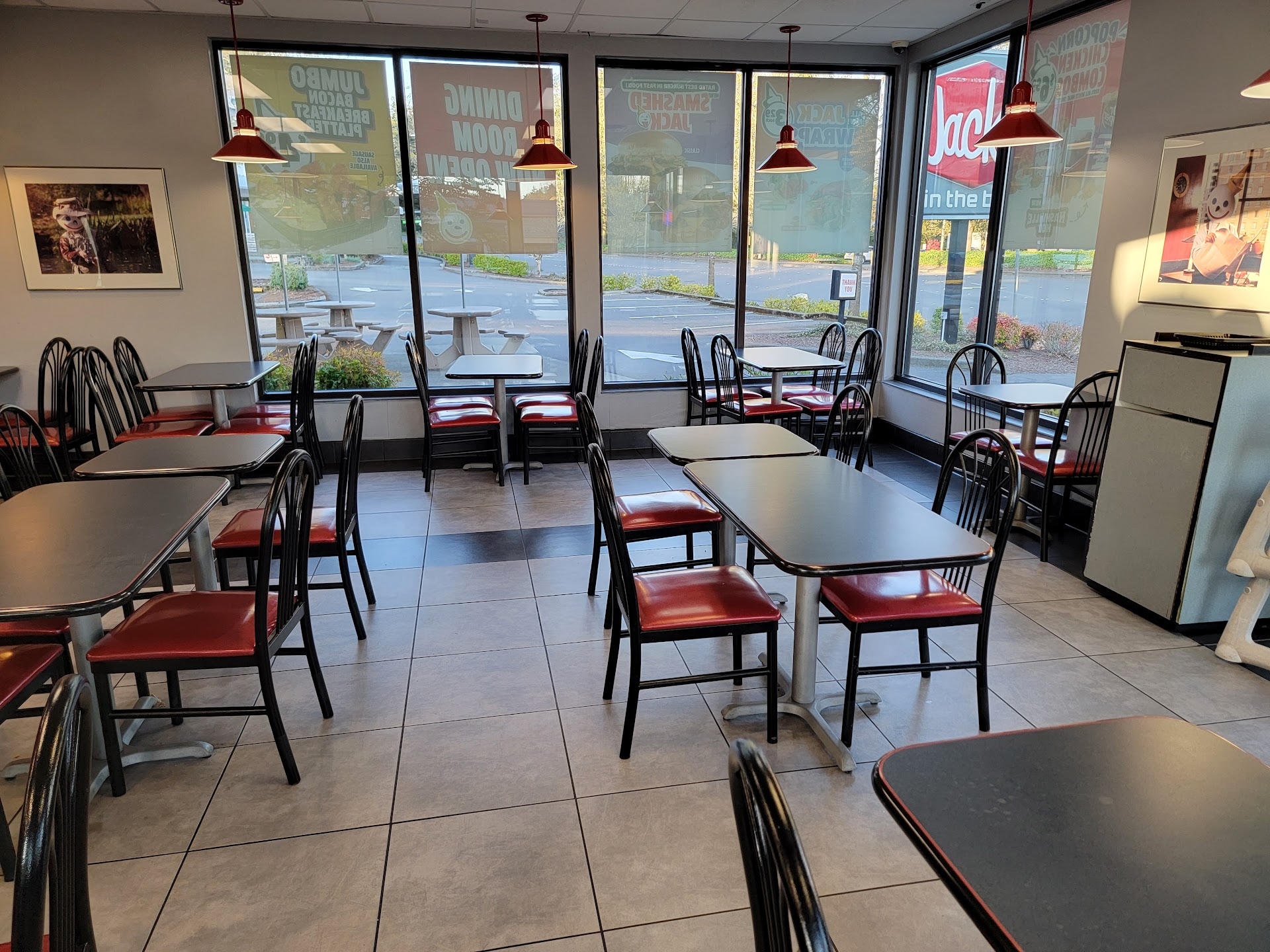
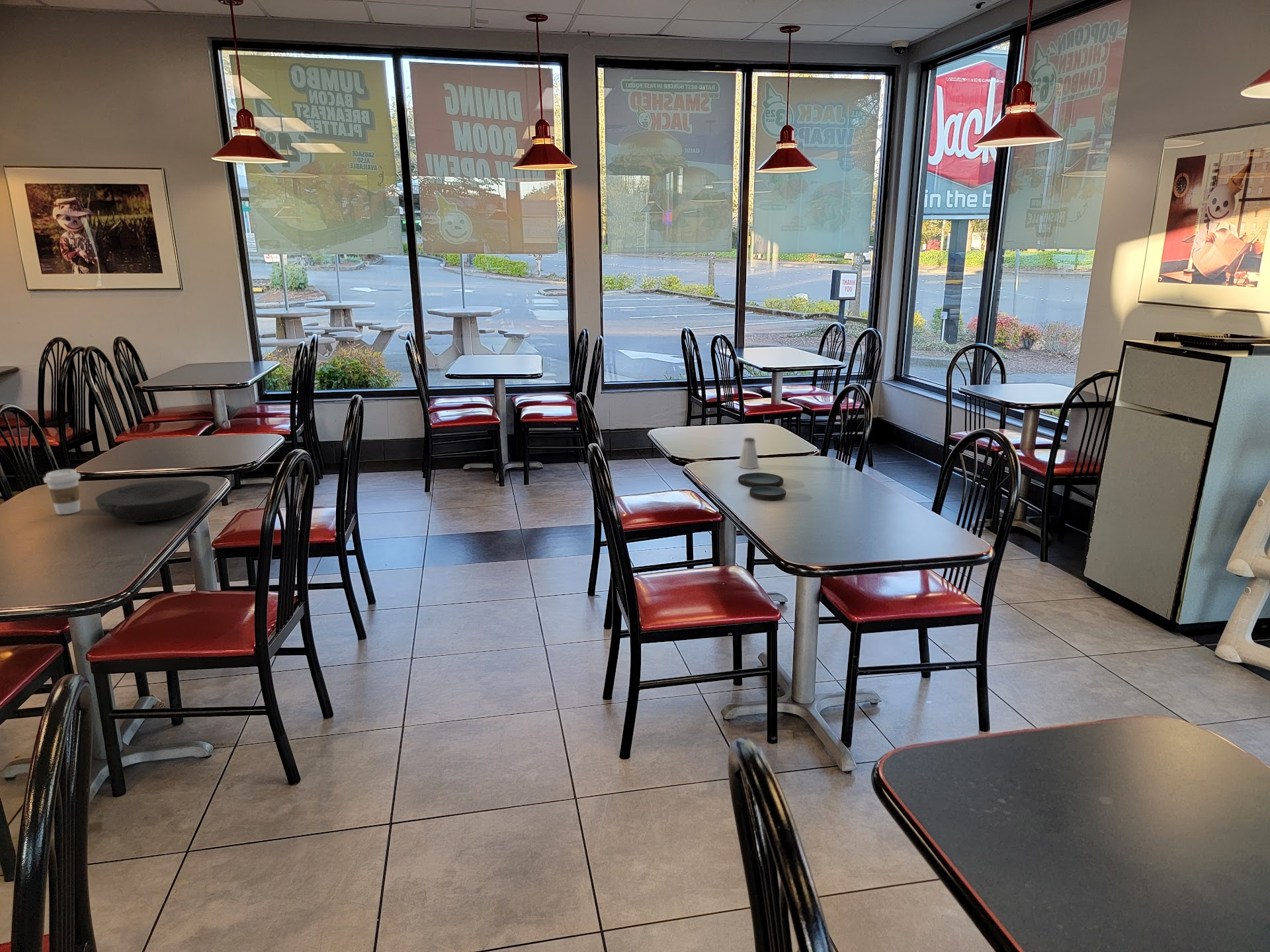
+ coffee cup (64, 492)
+ saltshaker (749, 452)
+ plate (155, 502)
+ plate (765, 485)
